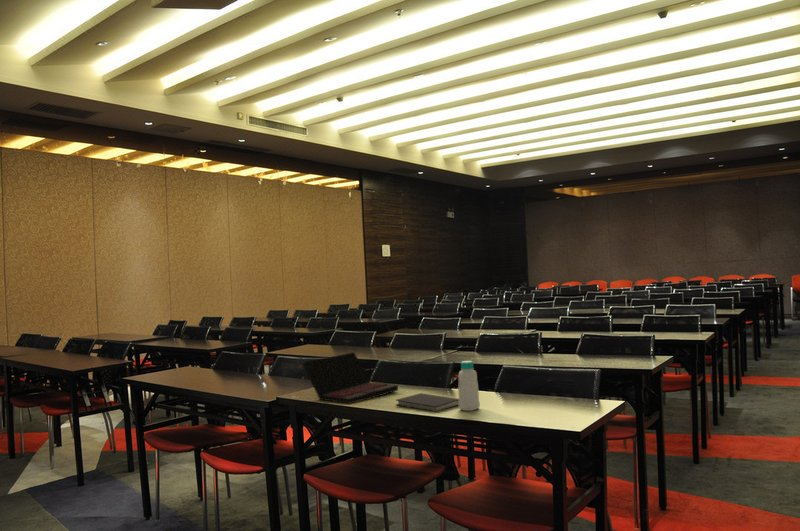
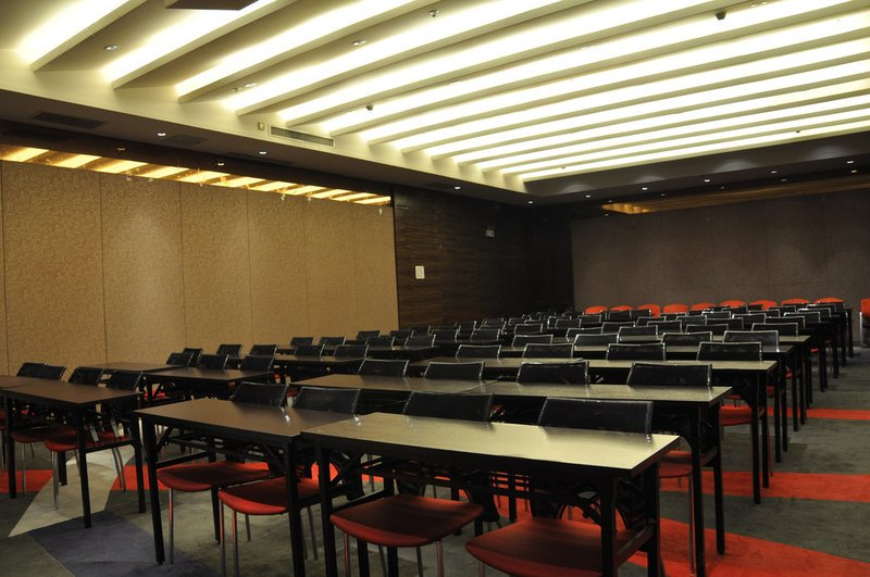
- laptop (350, 376)
- diary (428, 402)
- bottle (468, 385)
